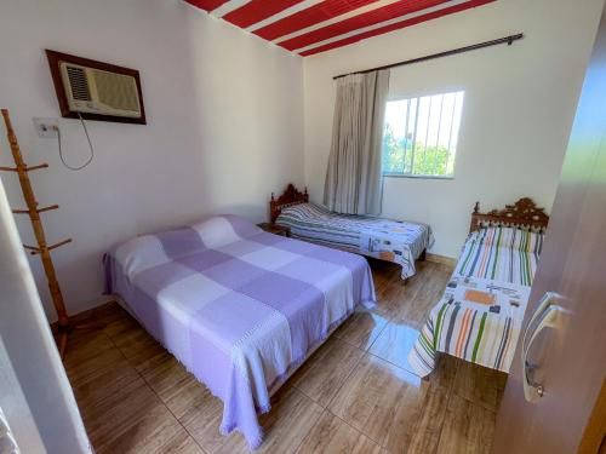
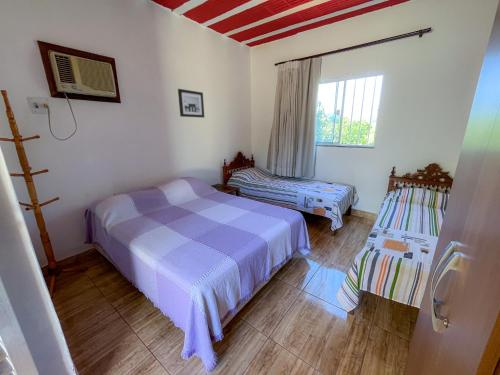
+ wall art (191, 104)
